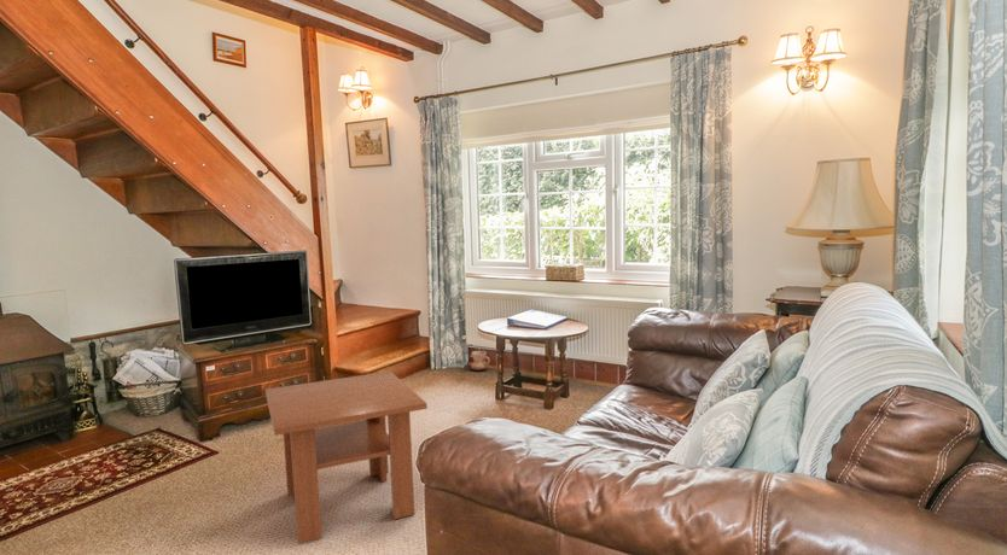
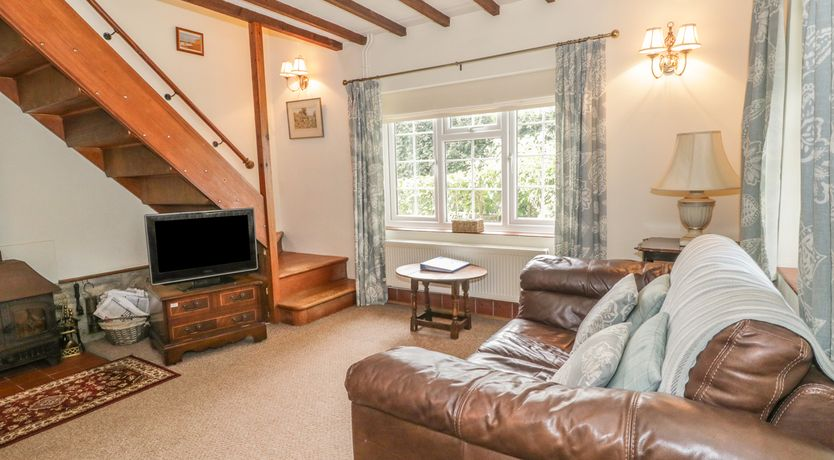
- ceramic jug (479, 361)
- coffee table (344, 450)
